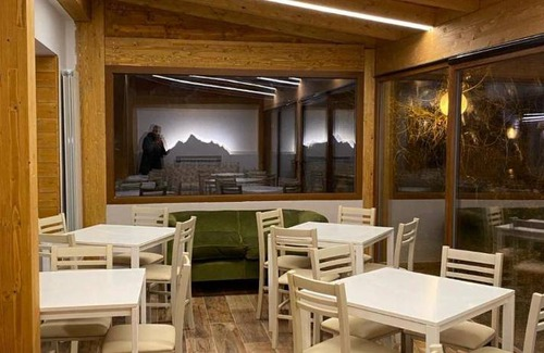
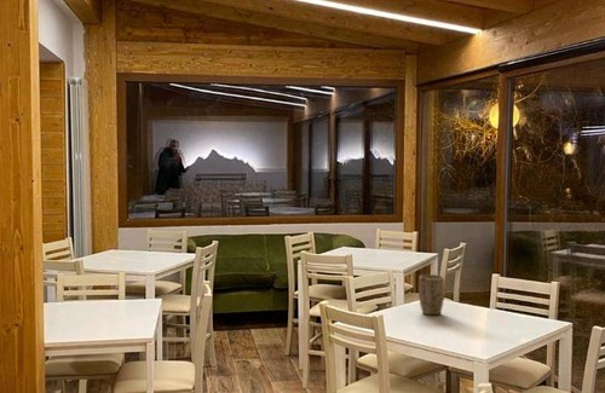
+ plant pot (431, 294)
